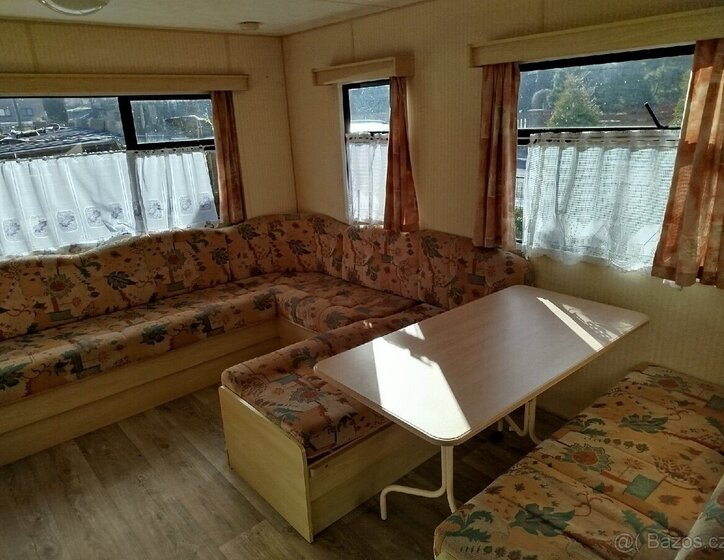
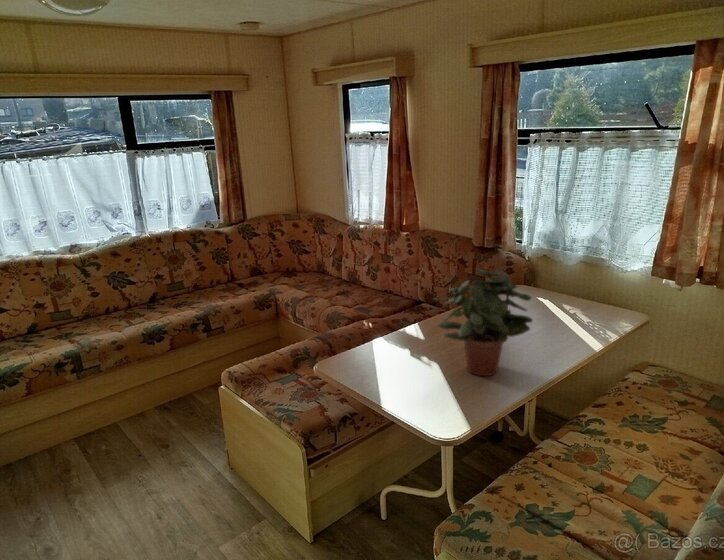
+ potted plant (482, 323)
